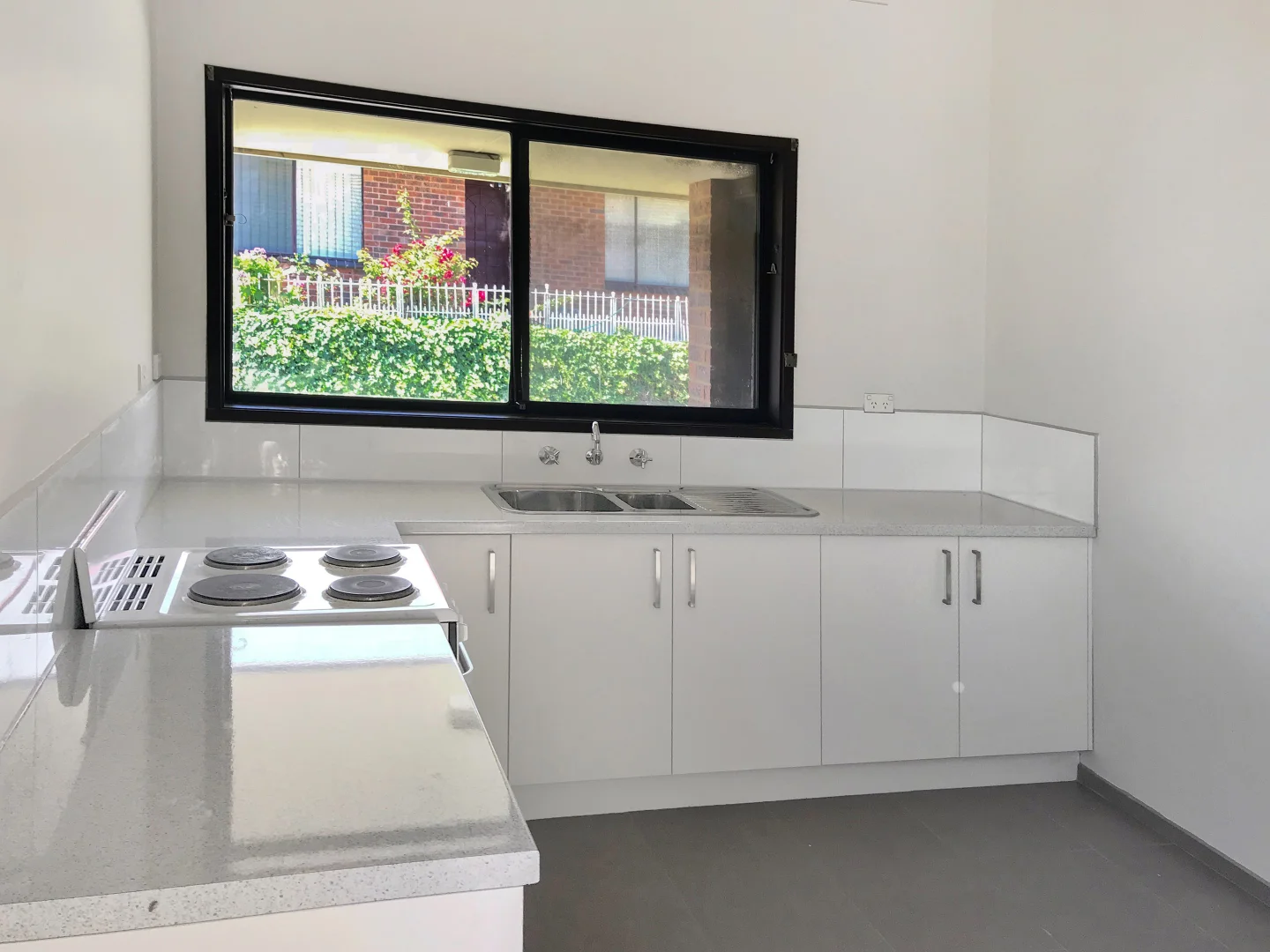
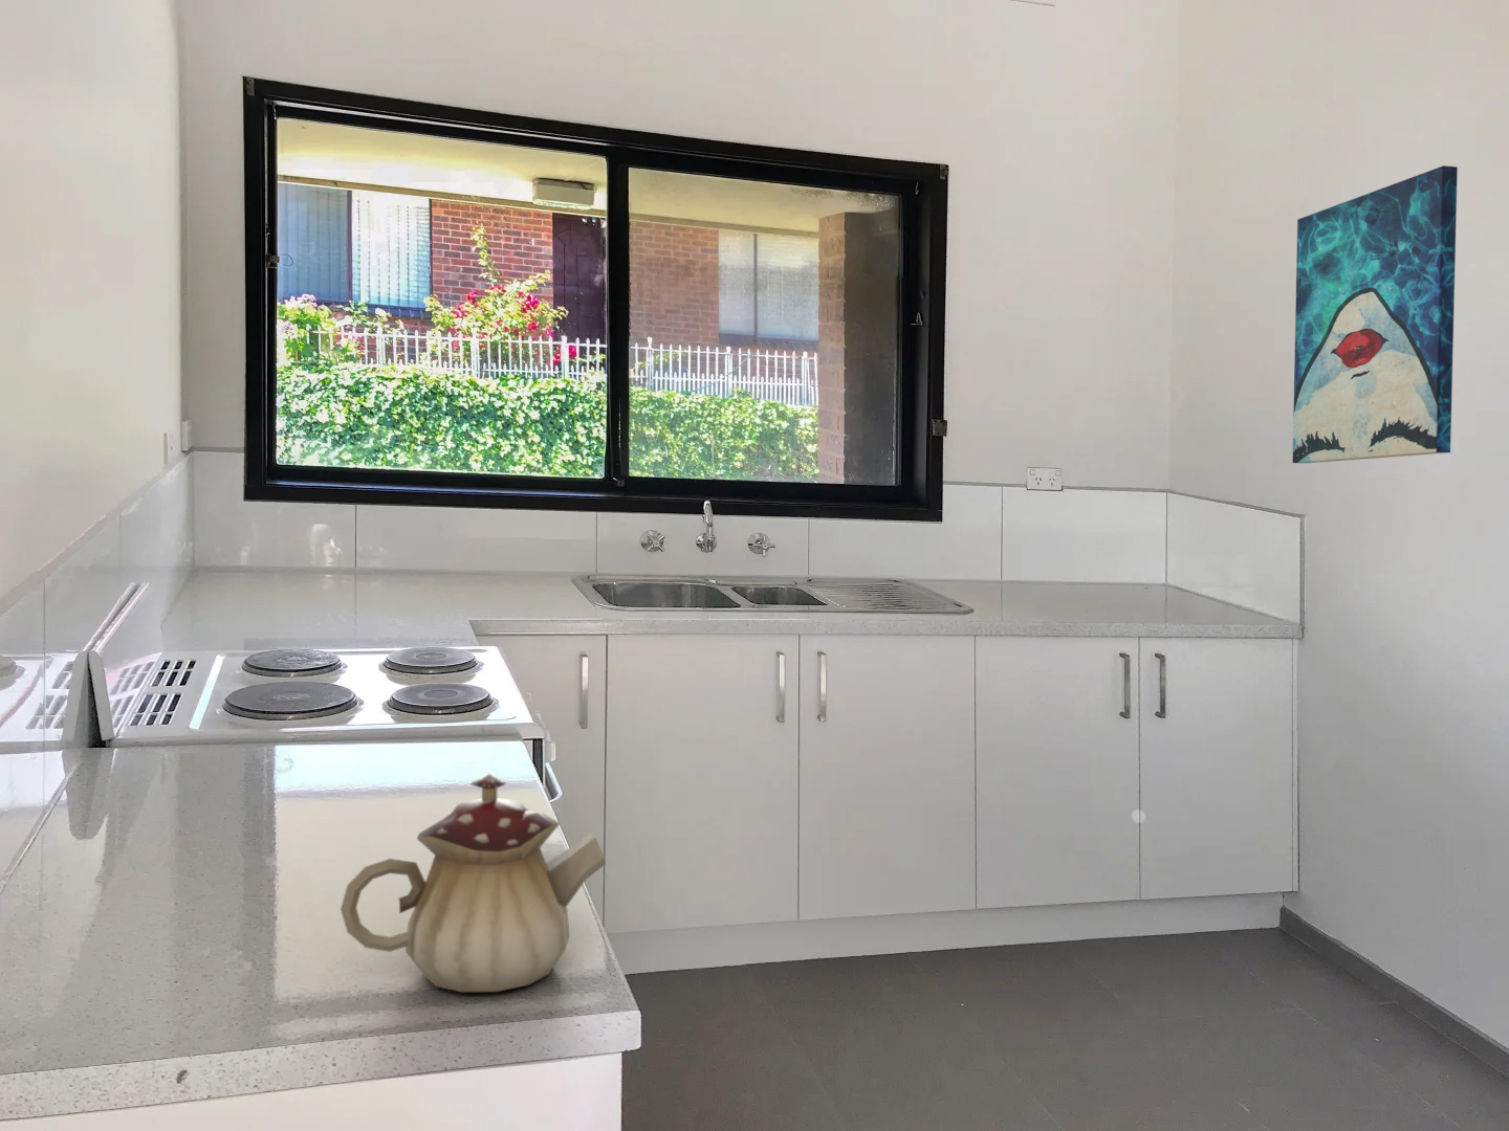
+ wall art (1368, 327)
+ teapot (476, 872)
